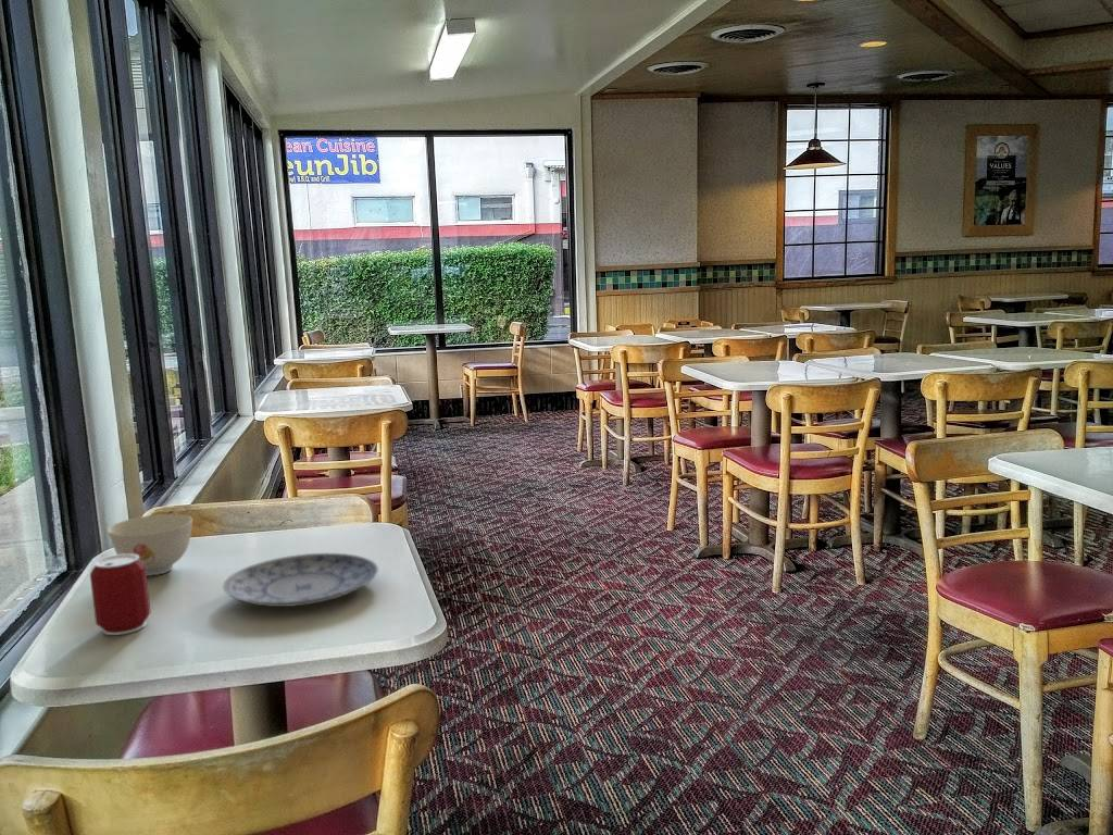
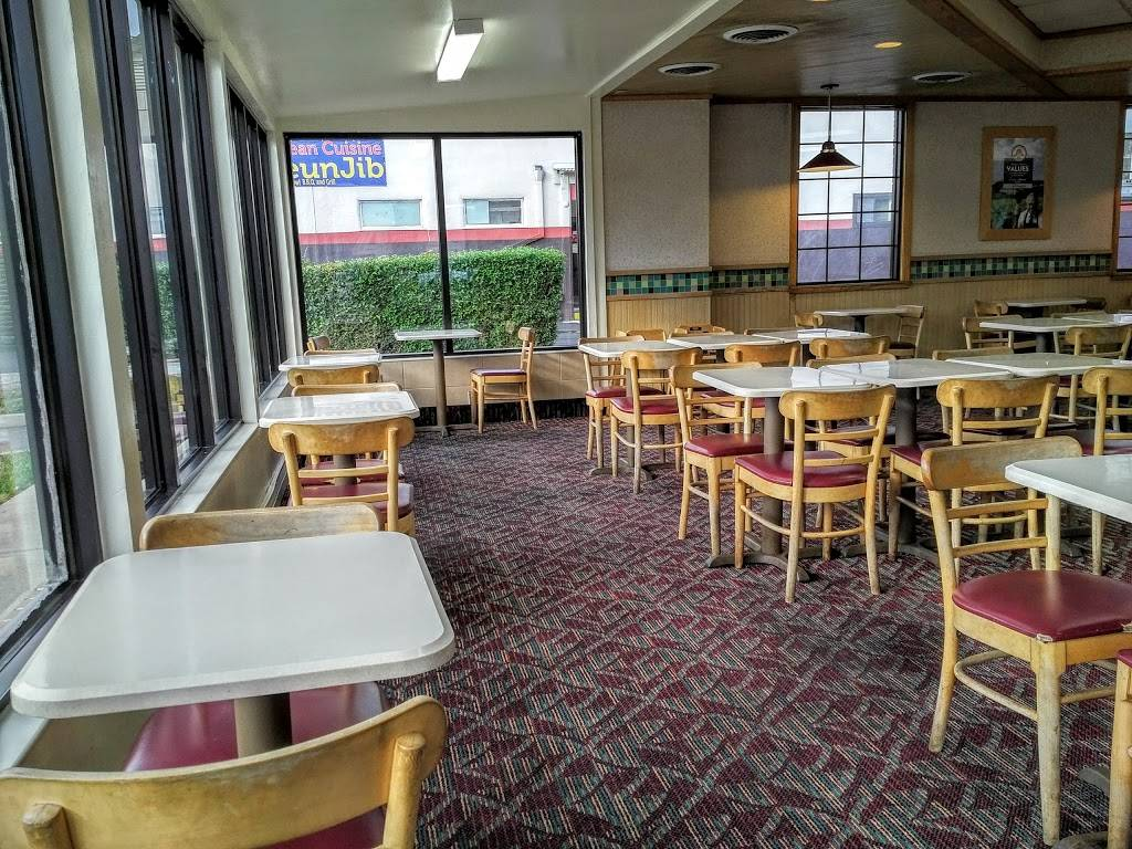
- plate (302, 583)
- bowl (153, 547)
- can (120, 594)
